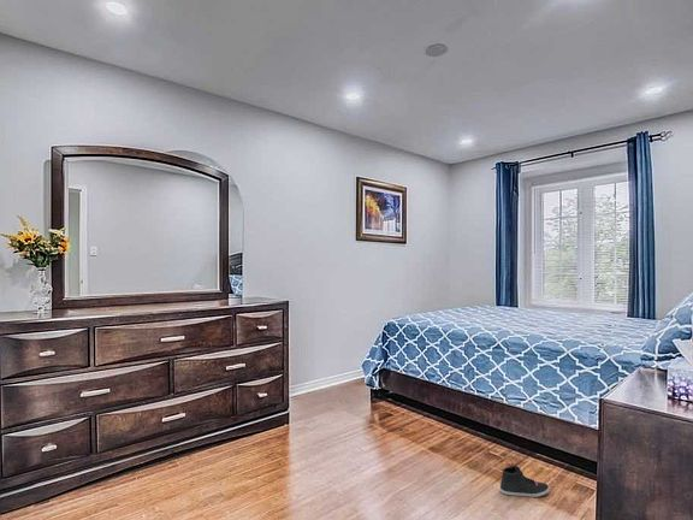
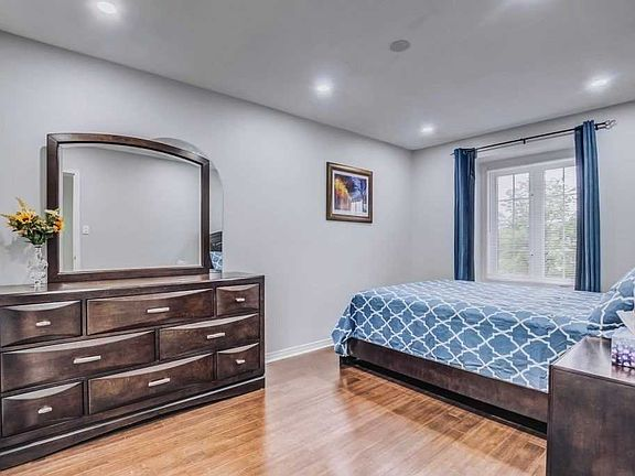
- sneaker (525, 479)
